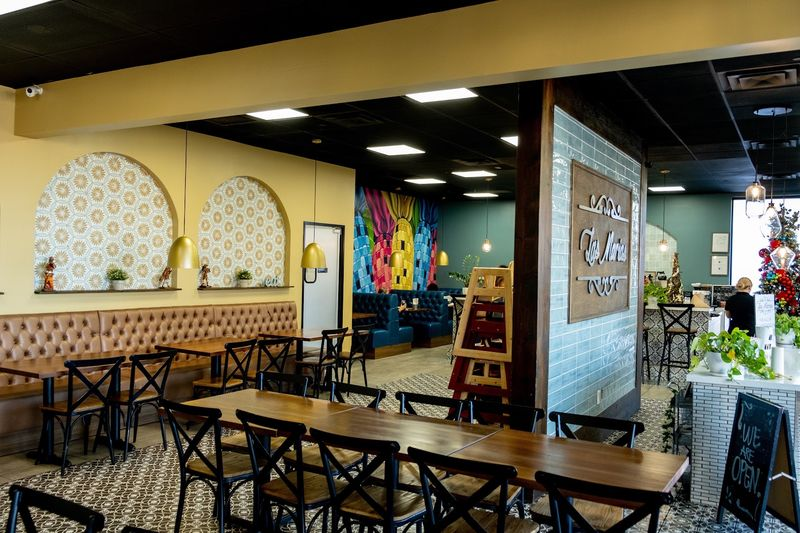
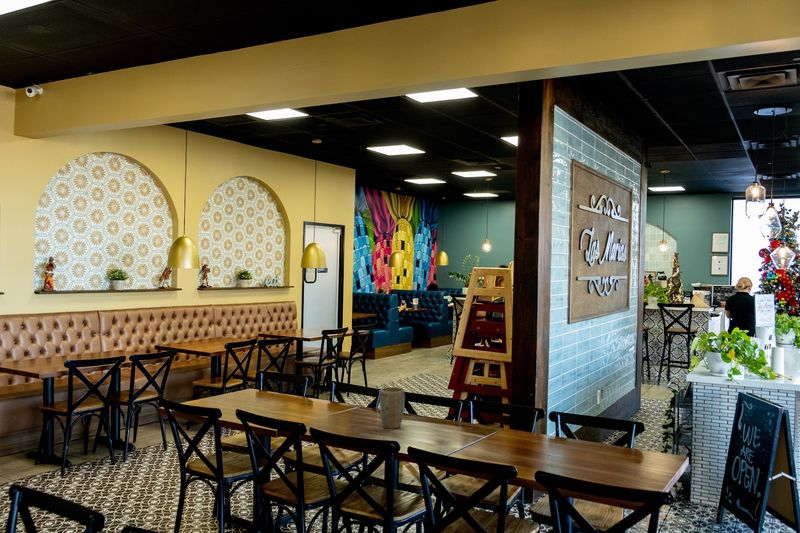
+ plant pot (392, 407)
